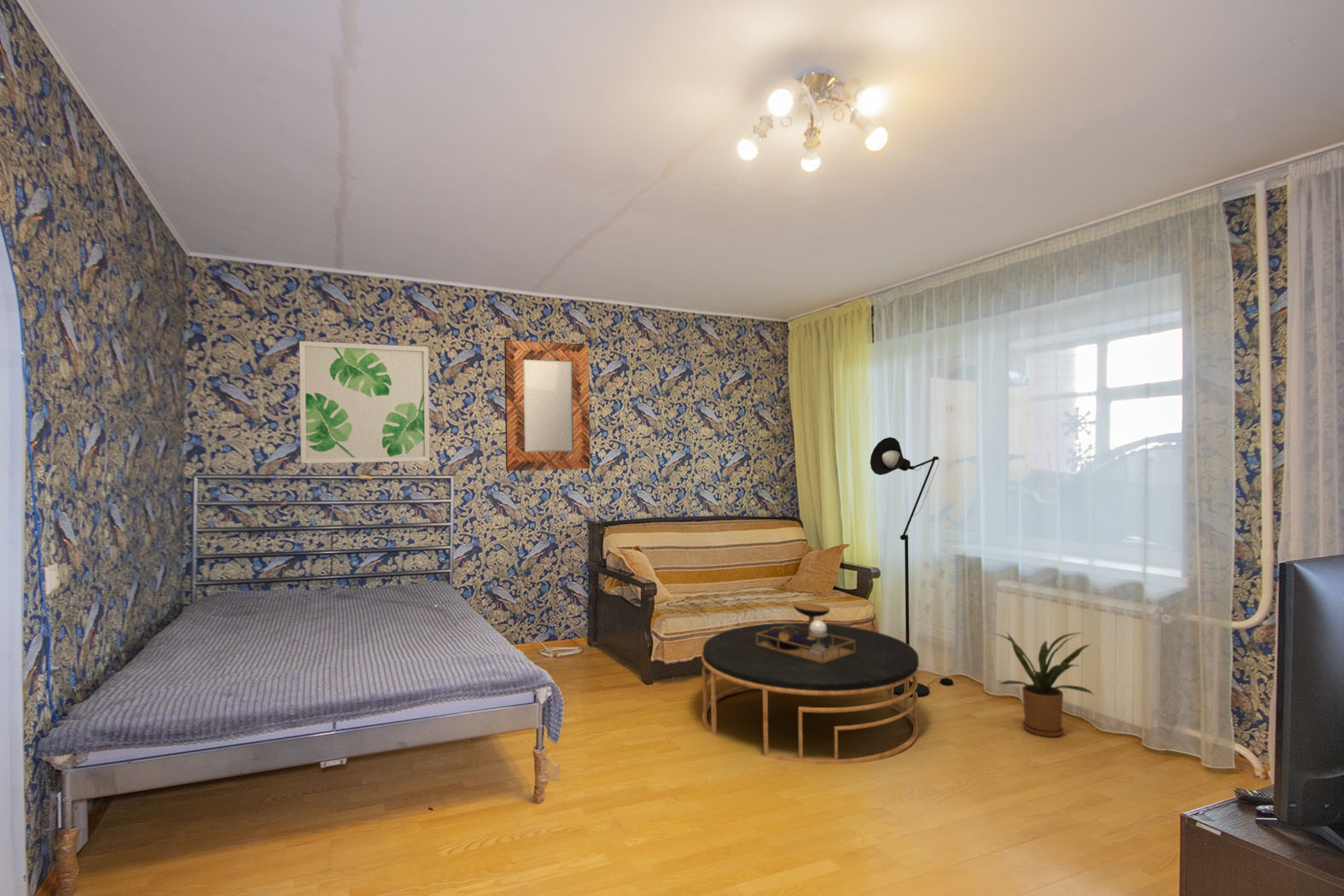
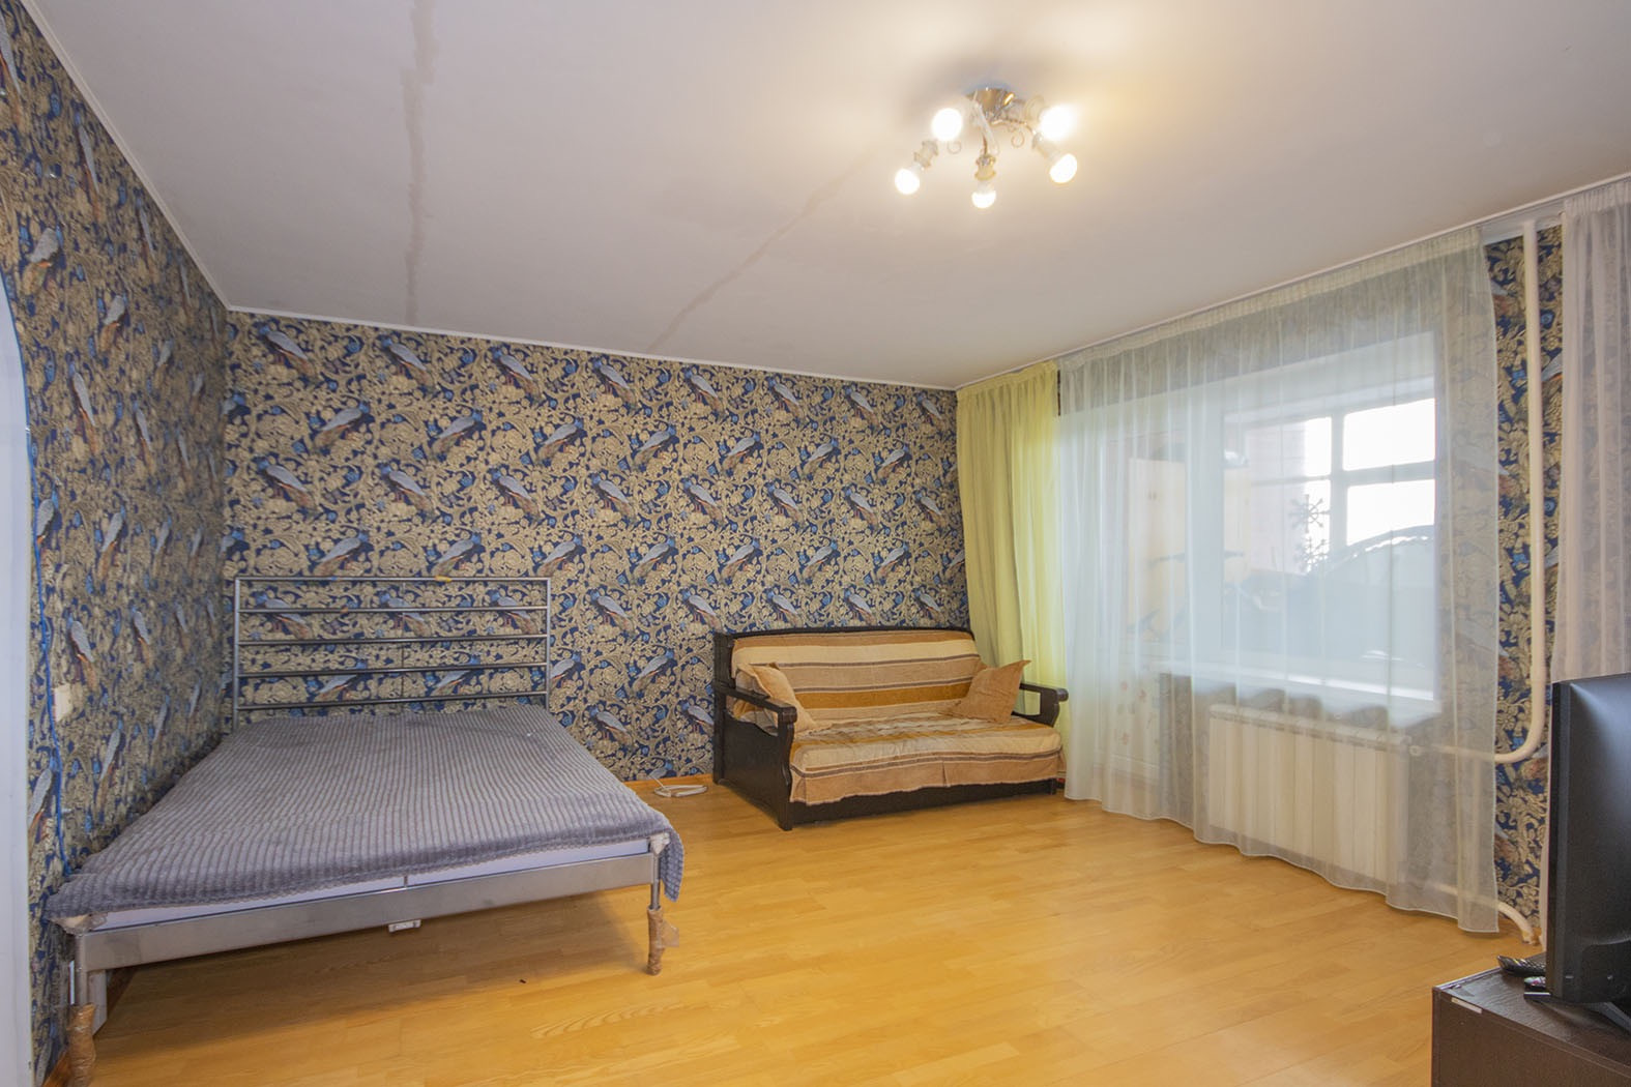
- wall art (366, 403)
- coffee table (806, 663)
- floor lamp (908, 562)
- home mirror (548, 405)
- house plant (1044, 678)
